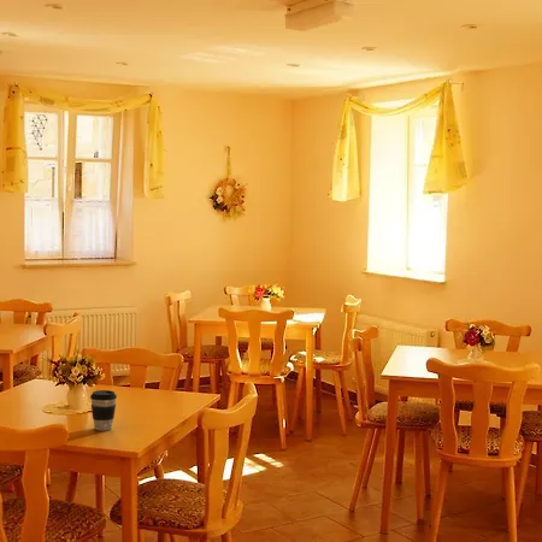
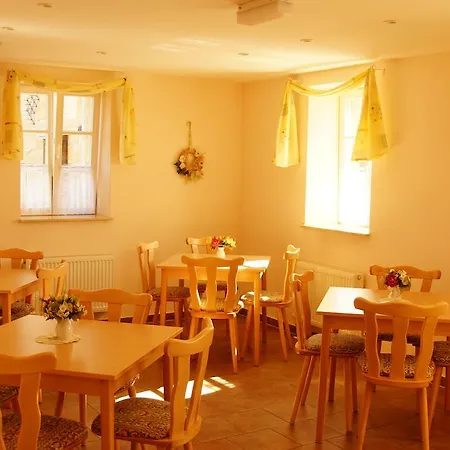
- coffee cup (102, 410)
